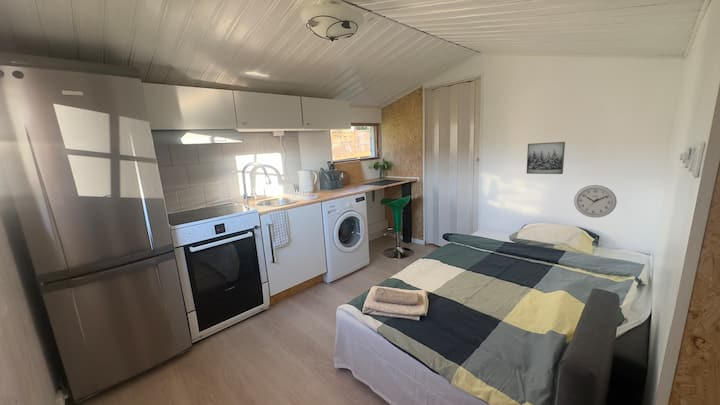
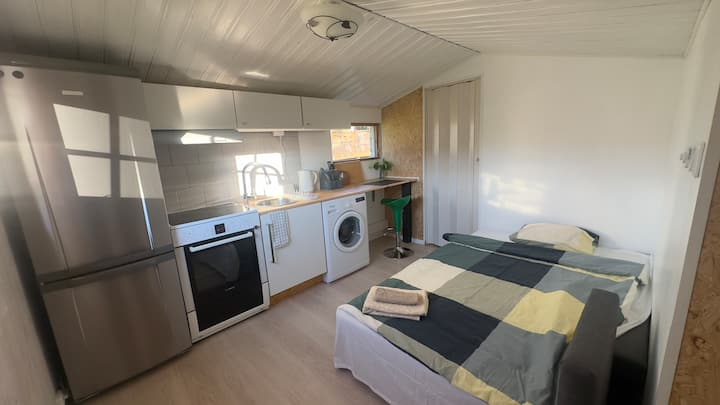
- wall art (544, 158)
- wall clock (594, 201)
